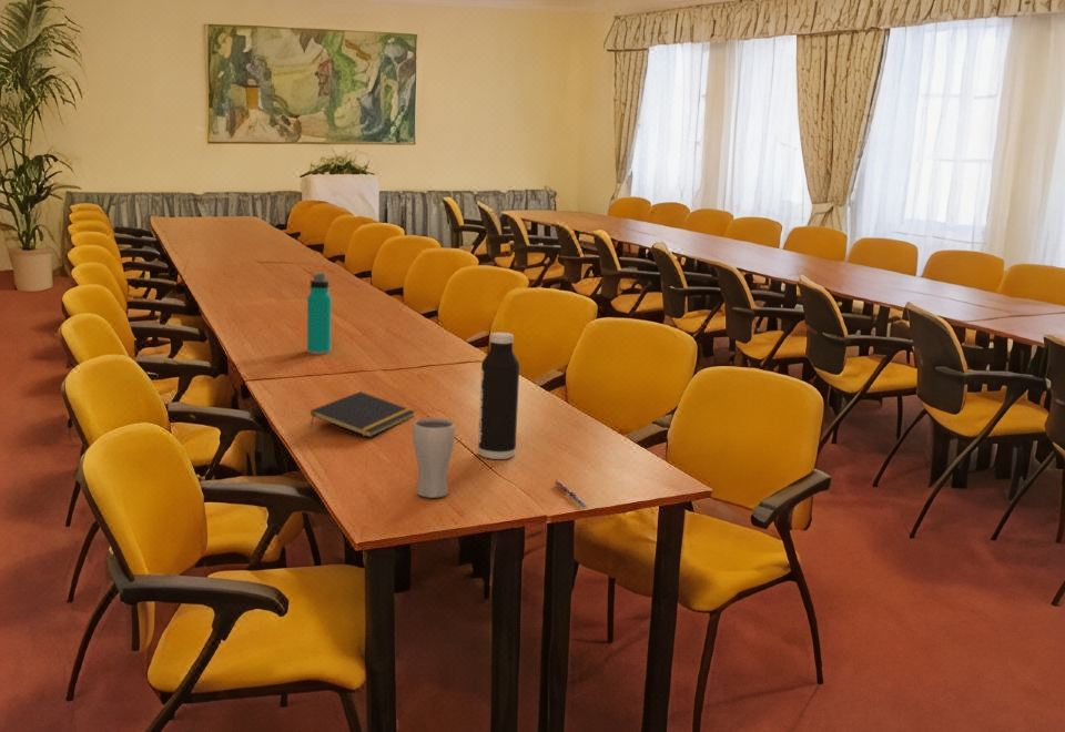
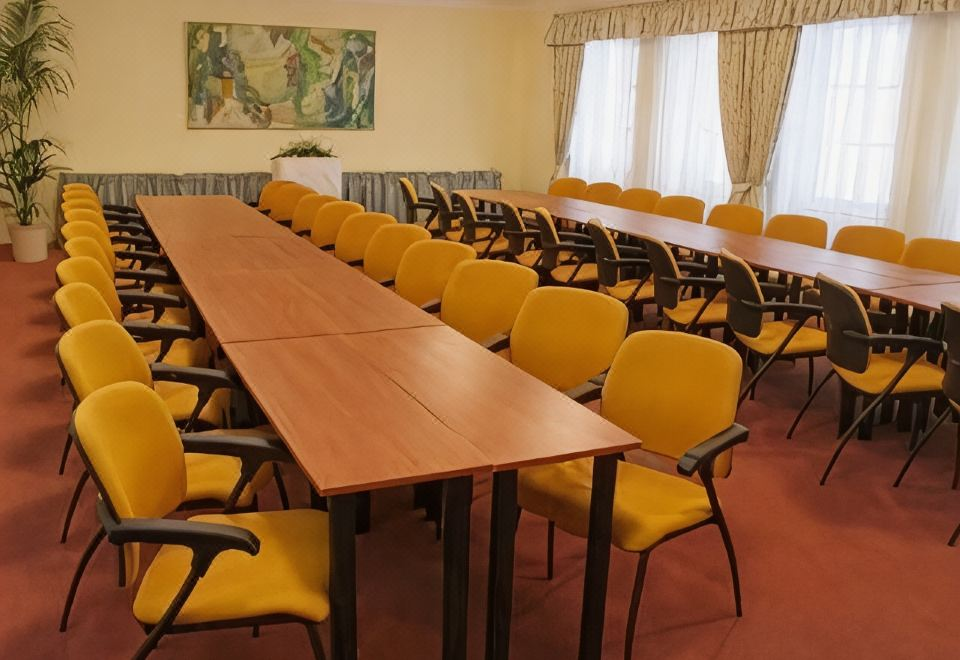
- water bottle (498, 395)
- water bottle (318, 313)
- notepad (364, 413)
- drinking glass (433, 458)
- pen (570, 492)
